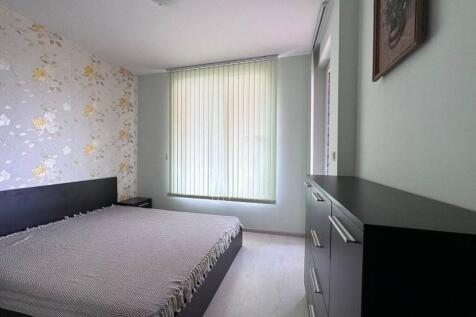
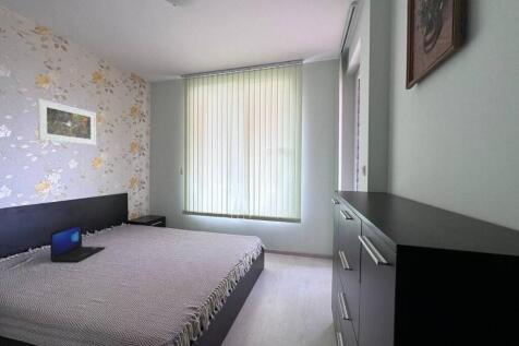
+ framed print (70, 124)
+ laptop (80, 240)
